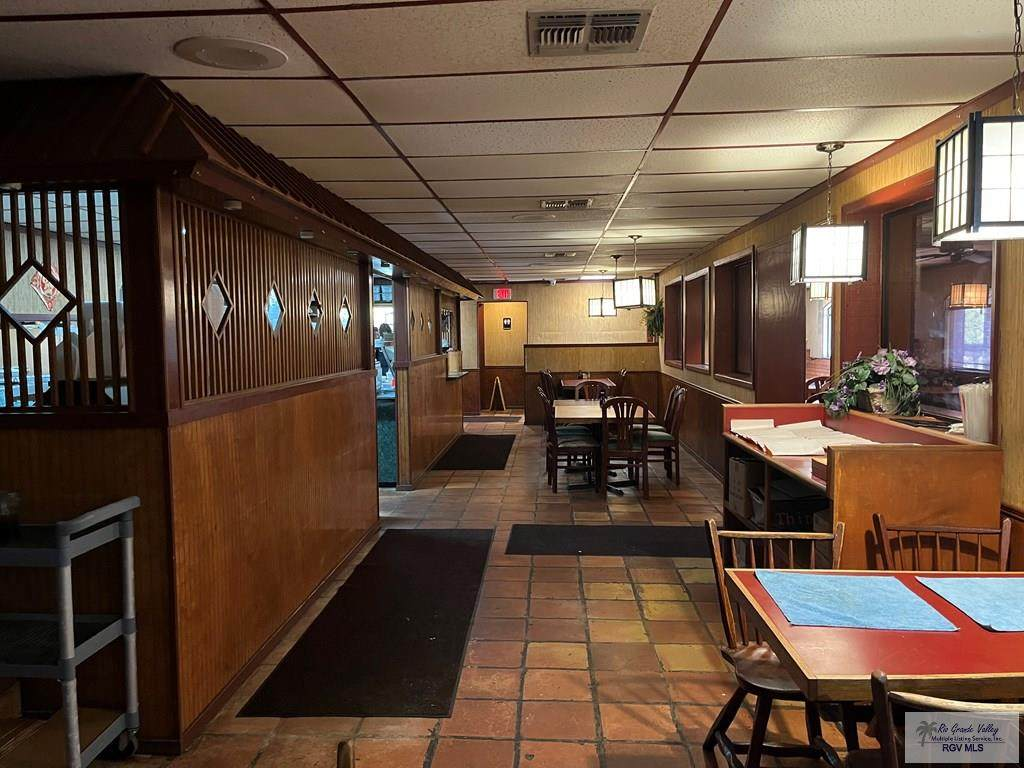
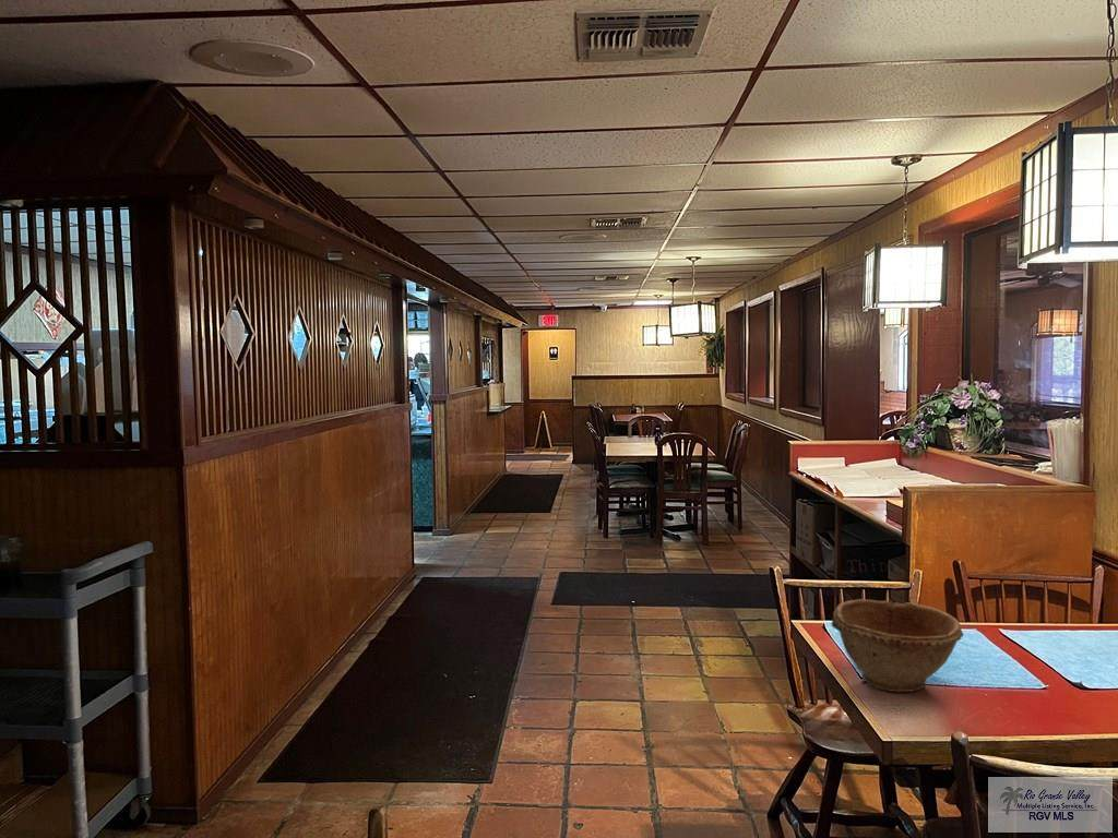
+ bowl (895, 647)
